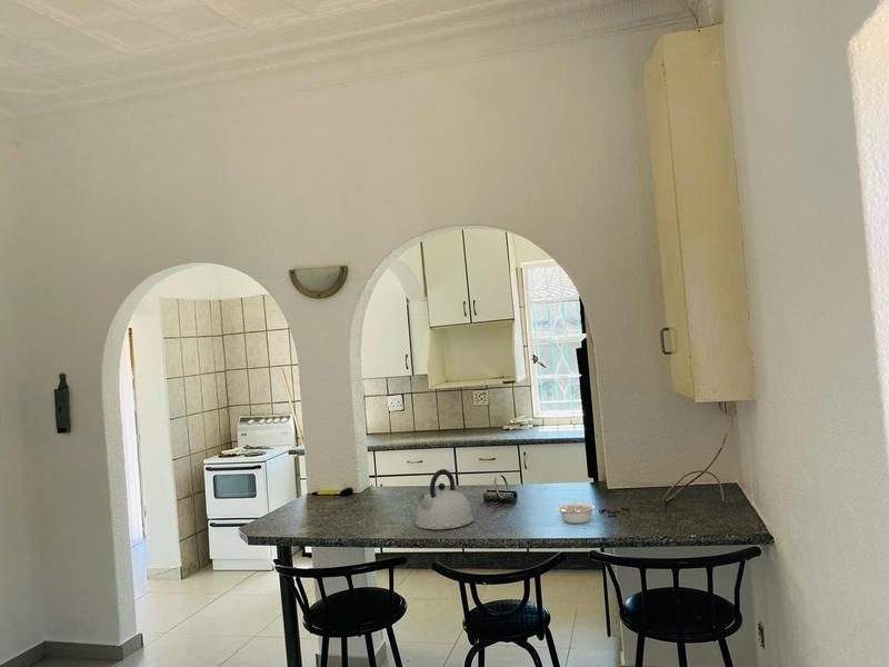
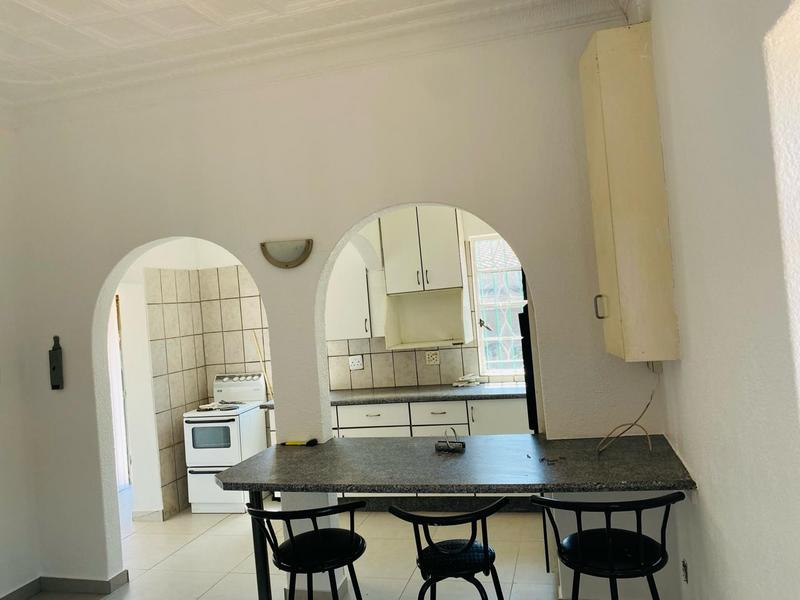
- kettle (440, 496)
- legume (577, 512)
